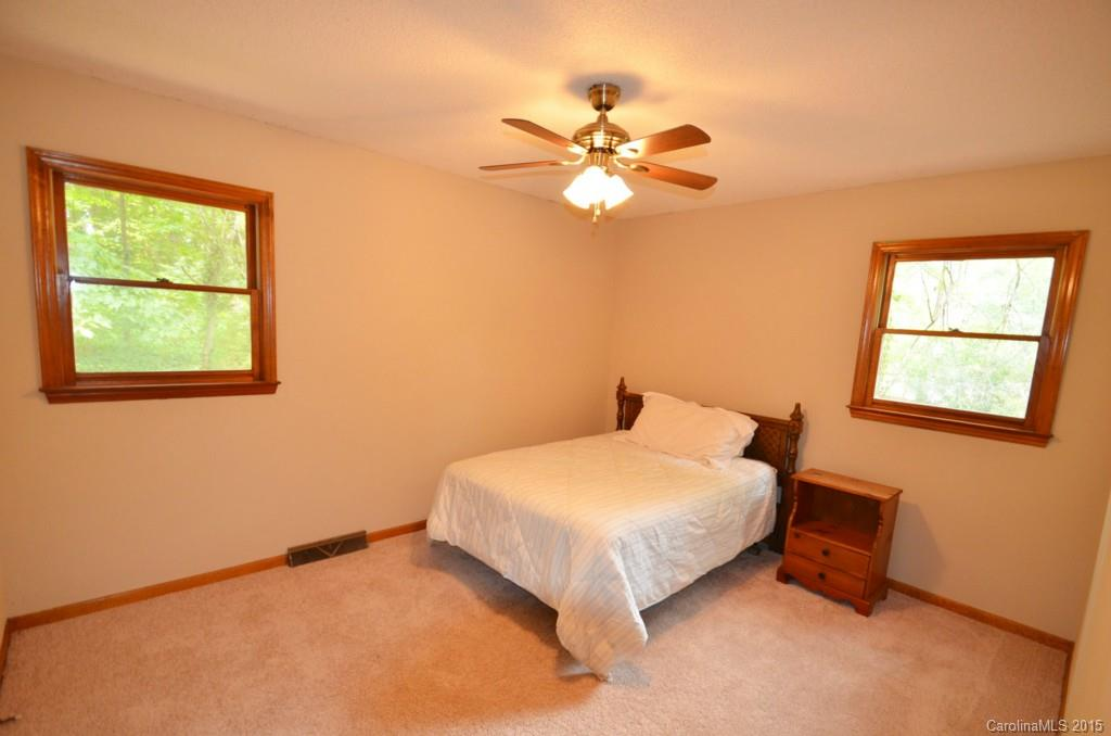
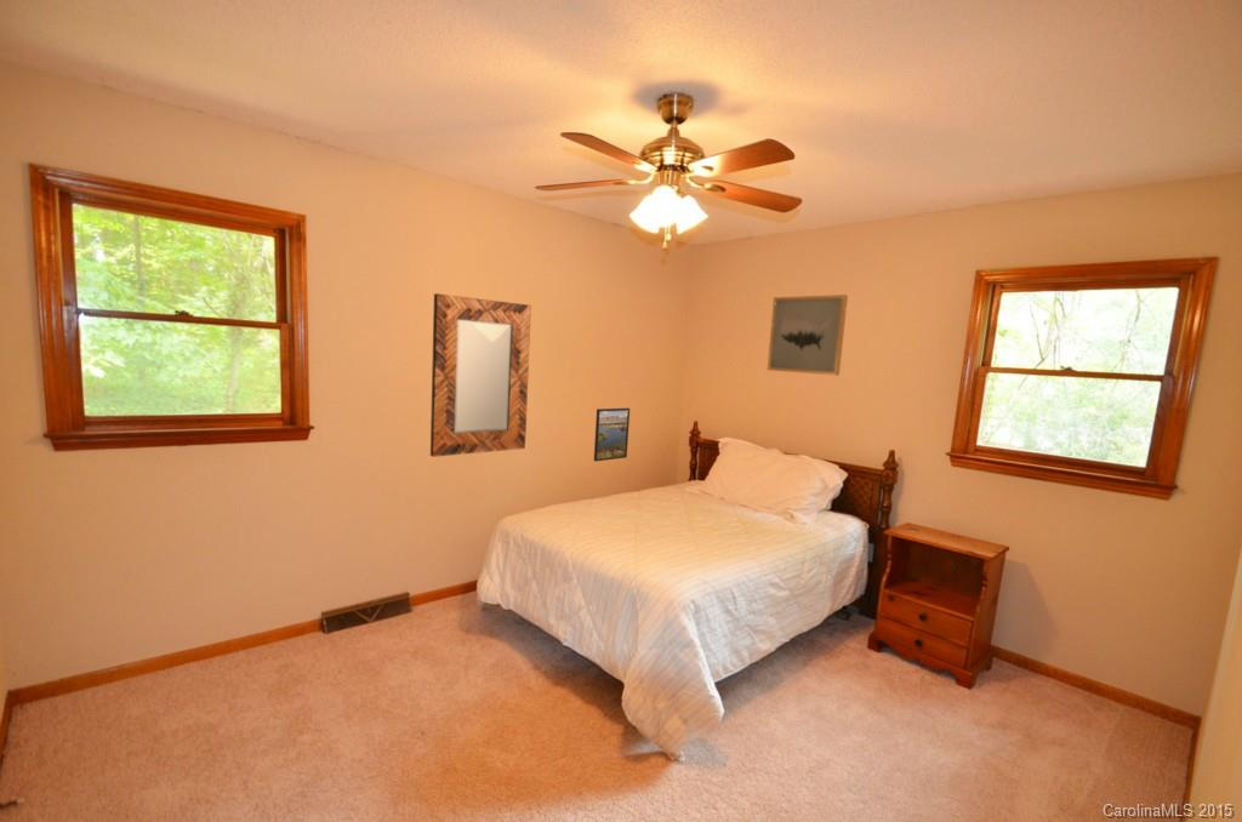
+ home mirror (483, 377)
+ wall art (804, 335)
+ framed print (611, 434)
